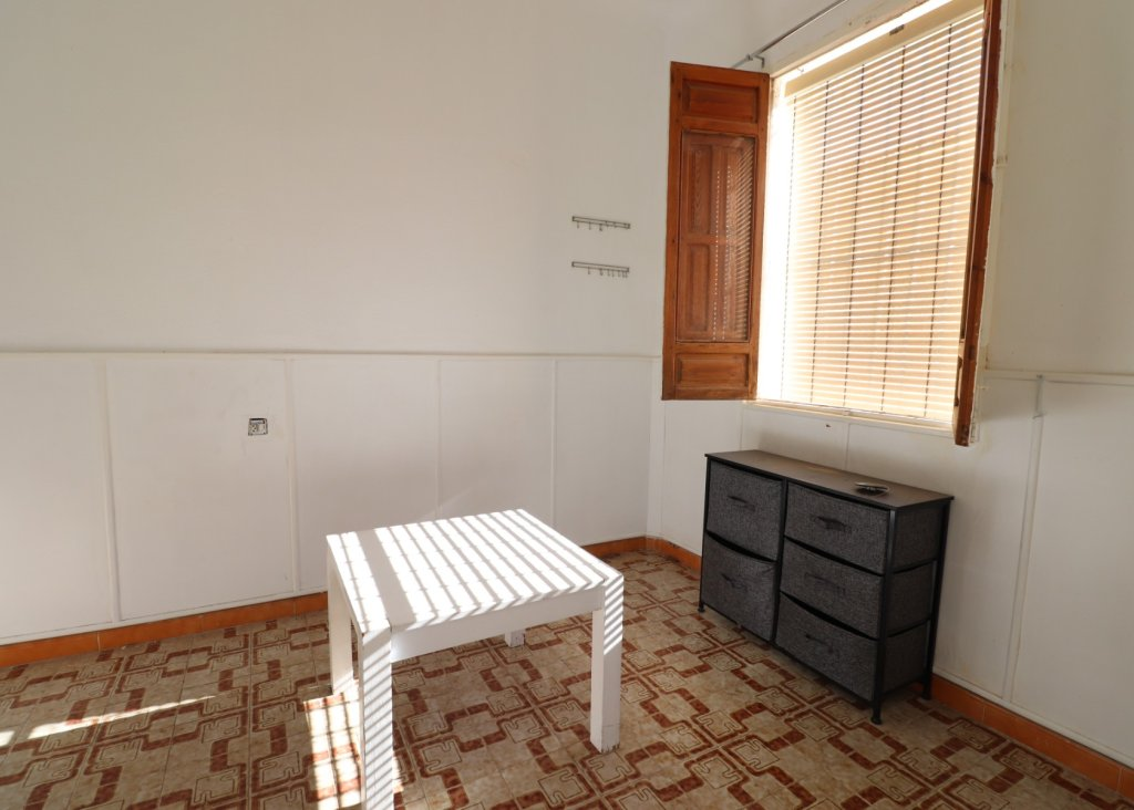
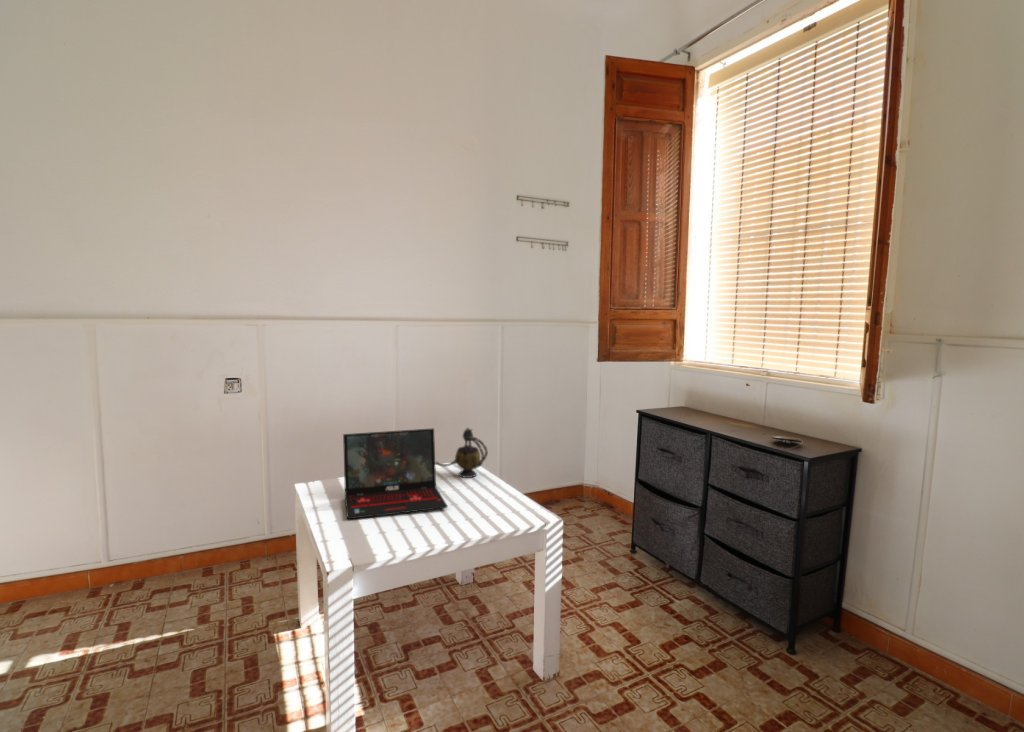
+ laptop (394, 470)
+ teapot (460, 450)
